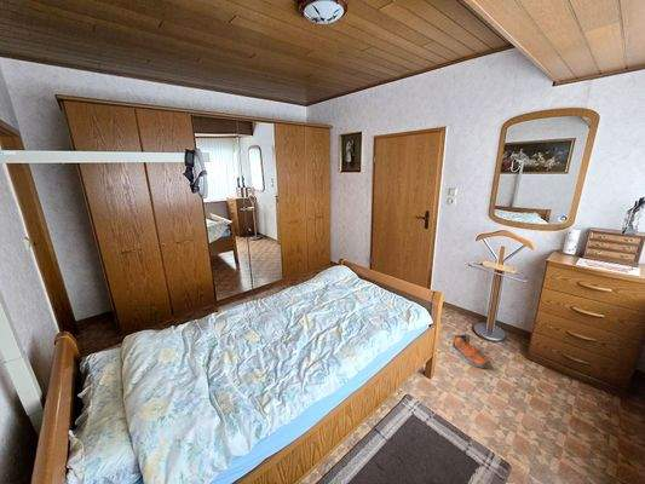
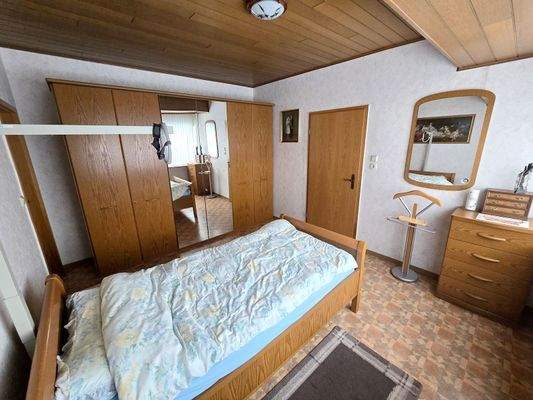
- sneaker (468, 348)
